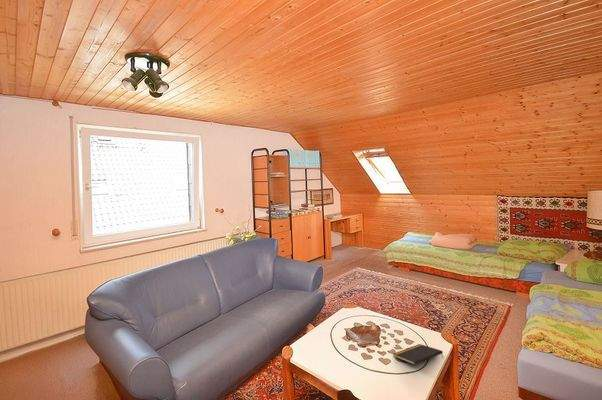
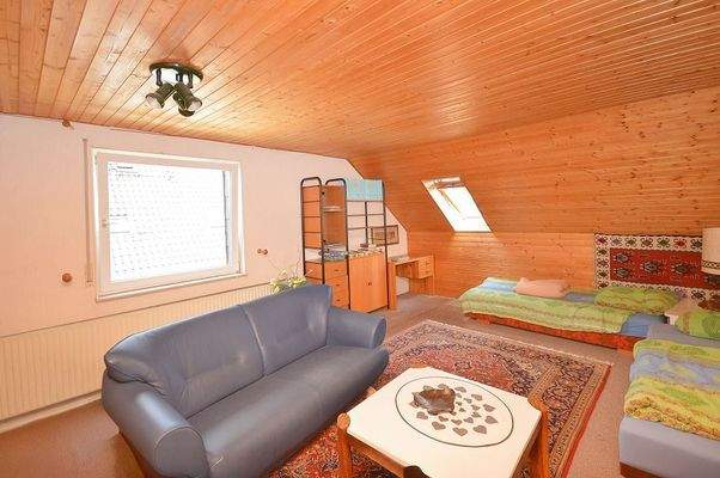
- notepad (417, 353)
